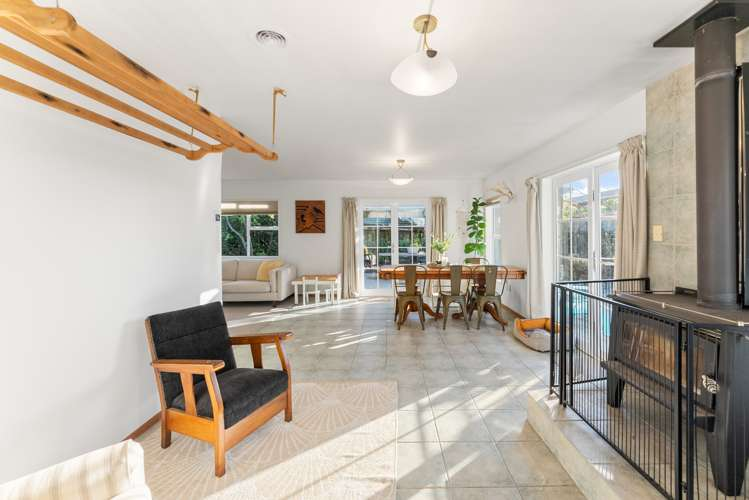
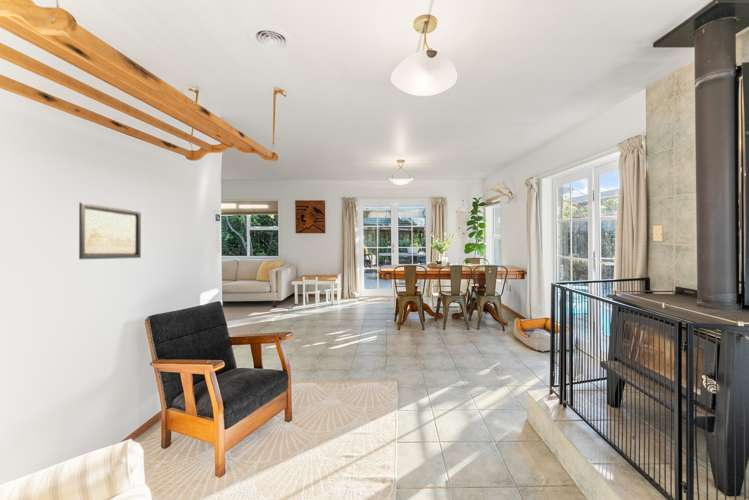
+ wall art (113, 233)
